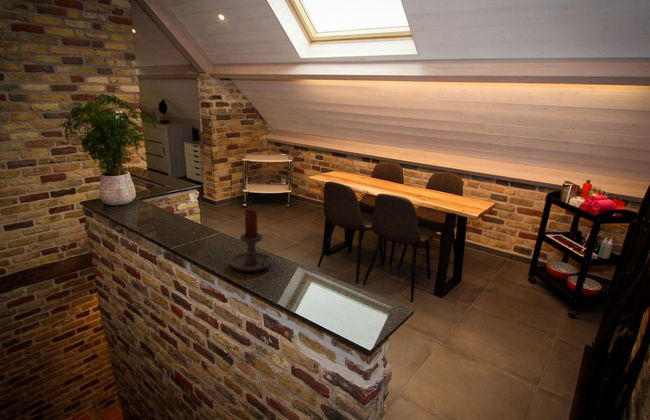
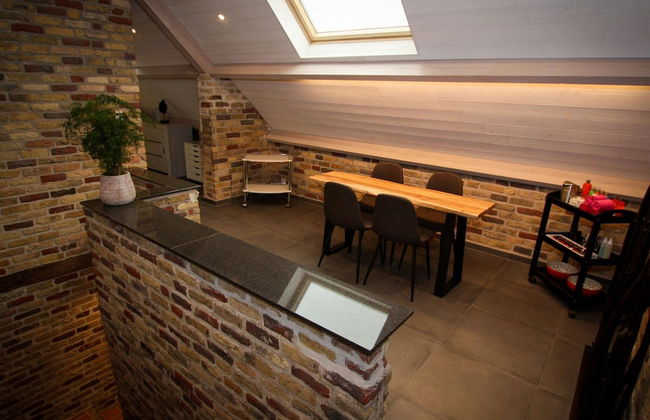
- candle holder (255, 238)
